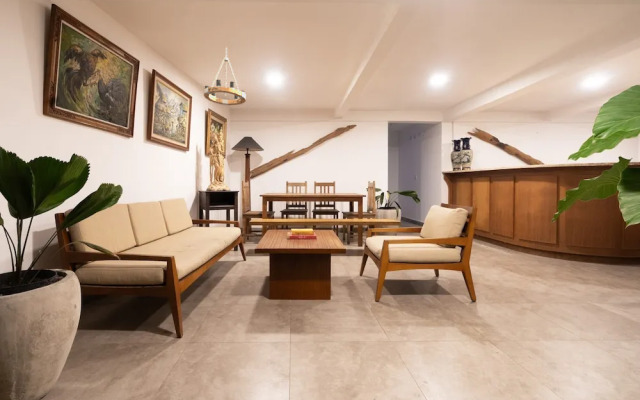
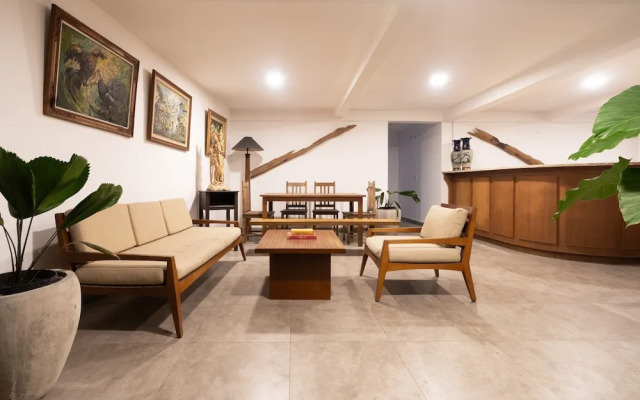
- chandelier (225, 71)
